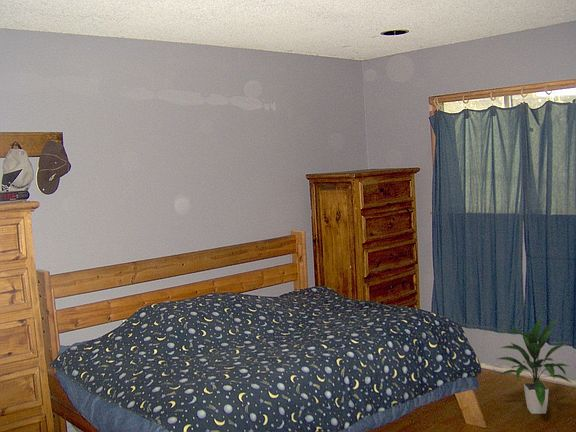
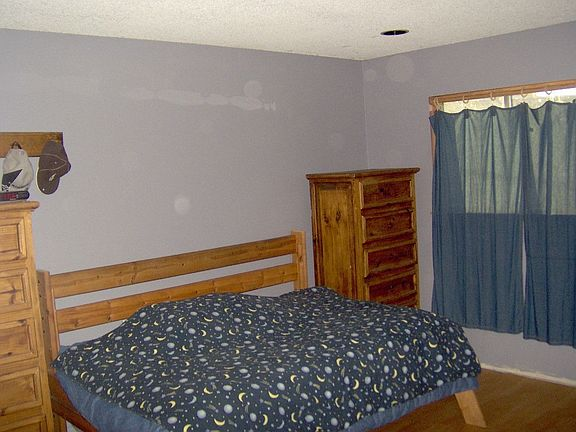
- indoor plant (534, 365)
